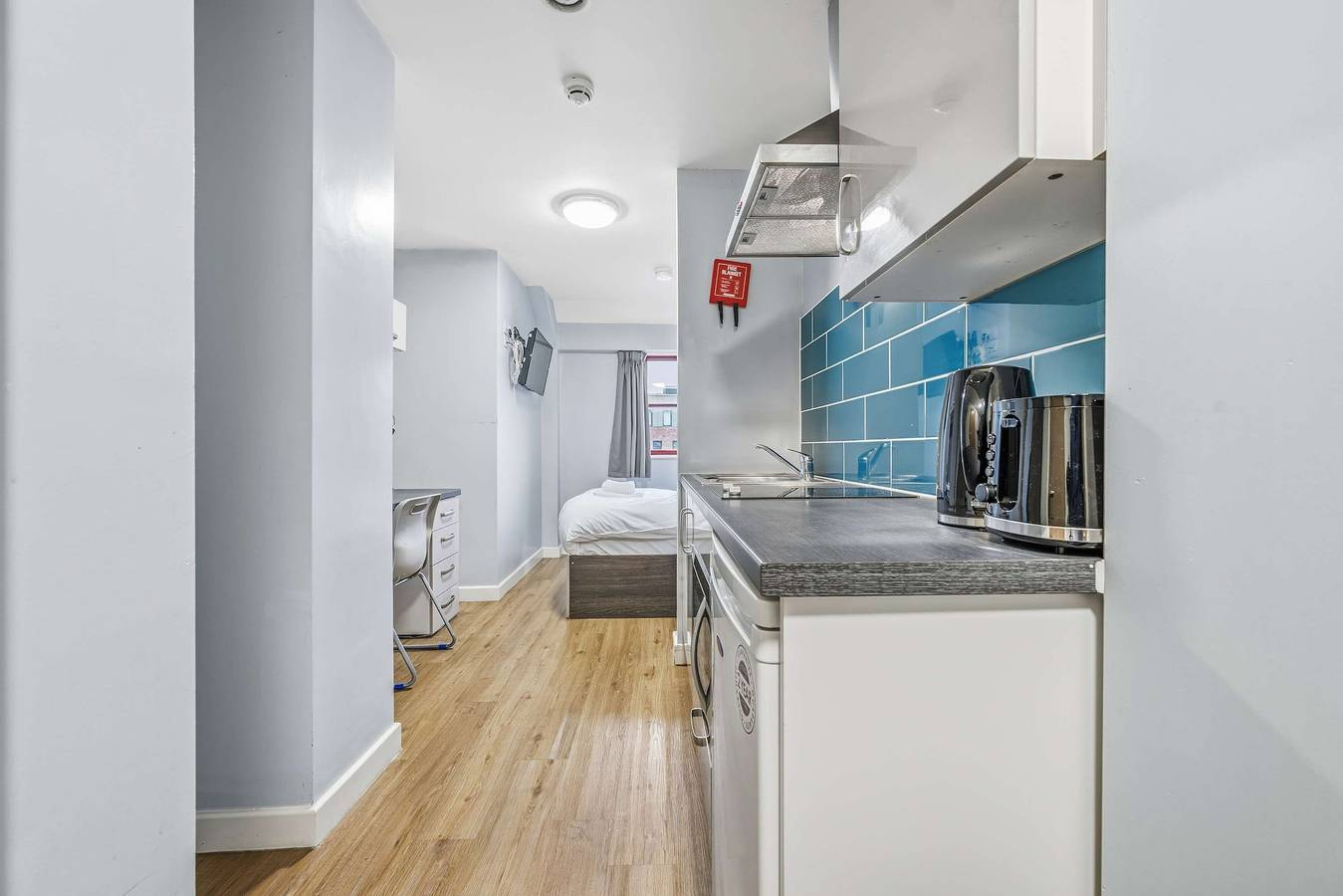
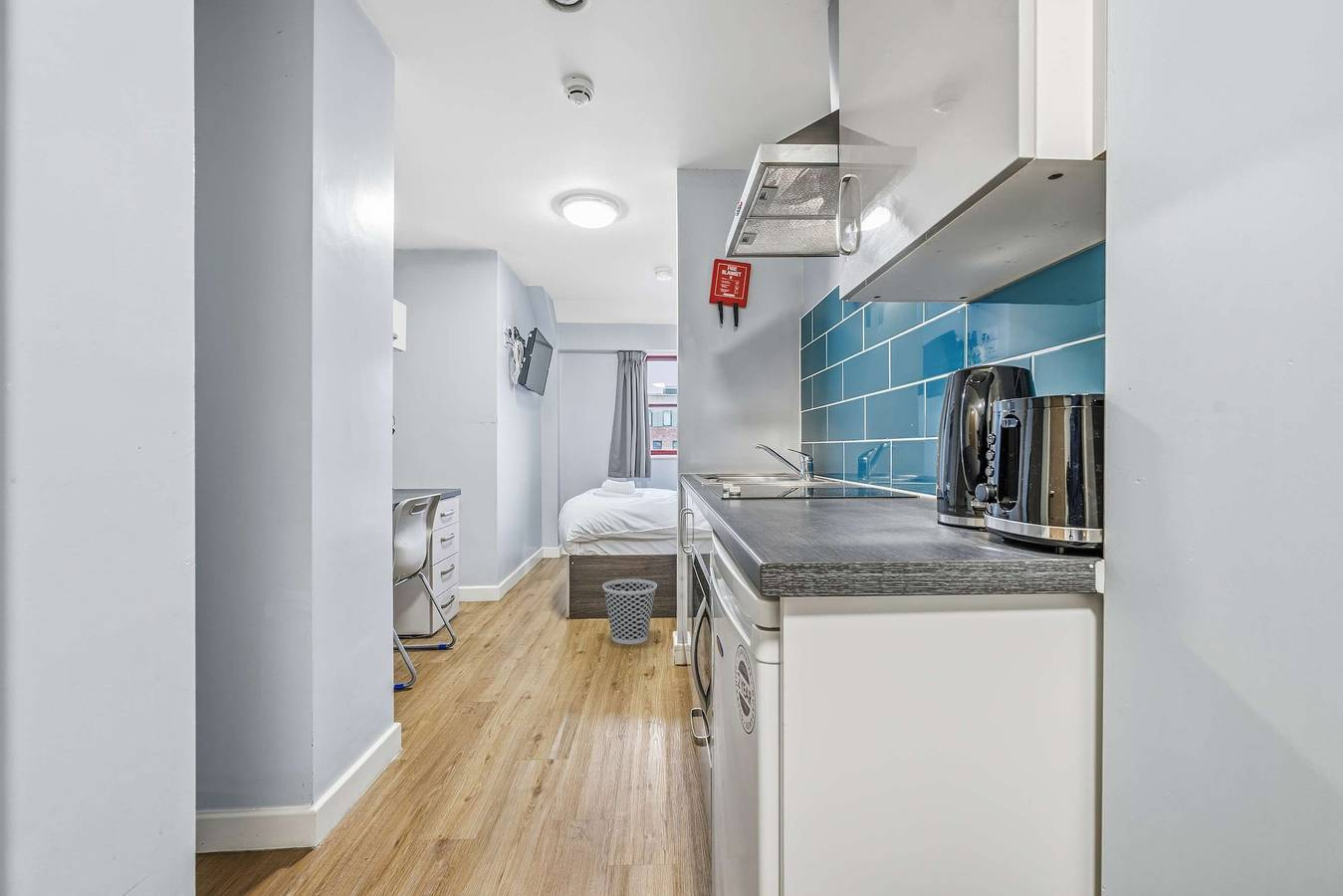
+ wastebasket (629, 611)
